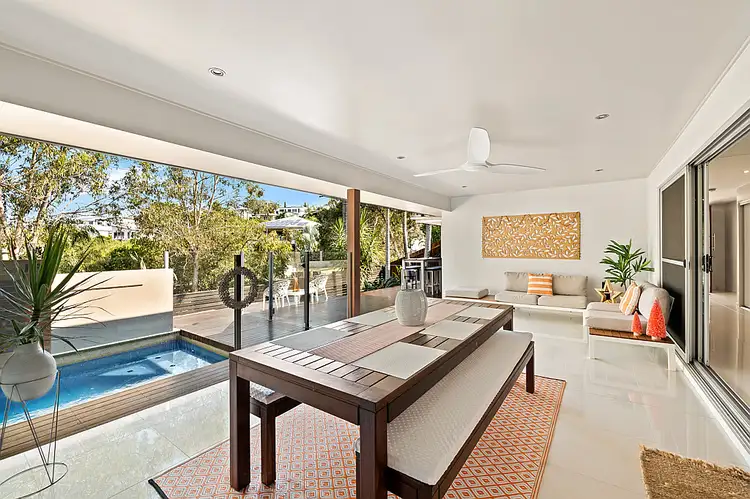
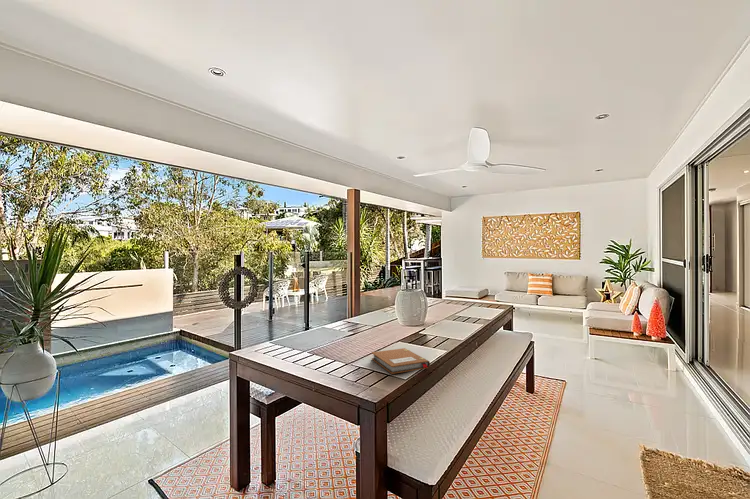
+ notebook (400, 360)
